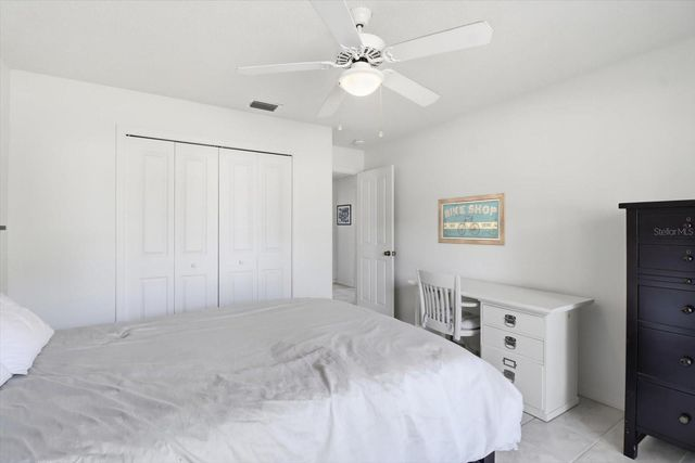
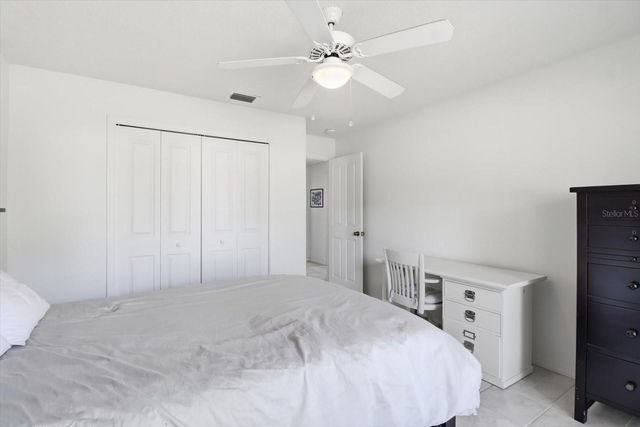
- wall art (468, 220)
